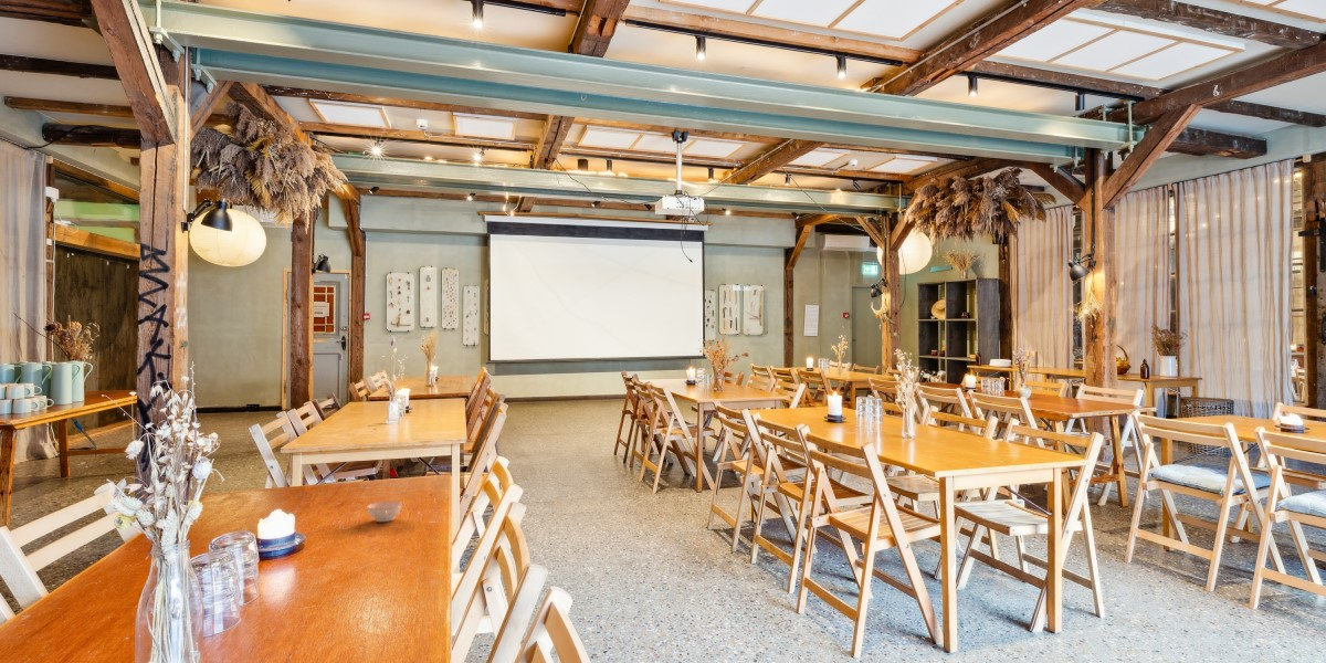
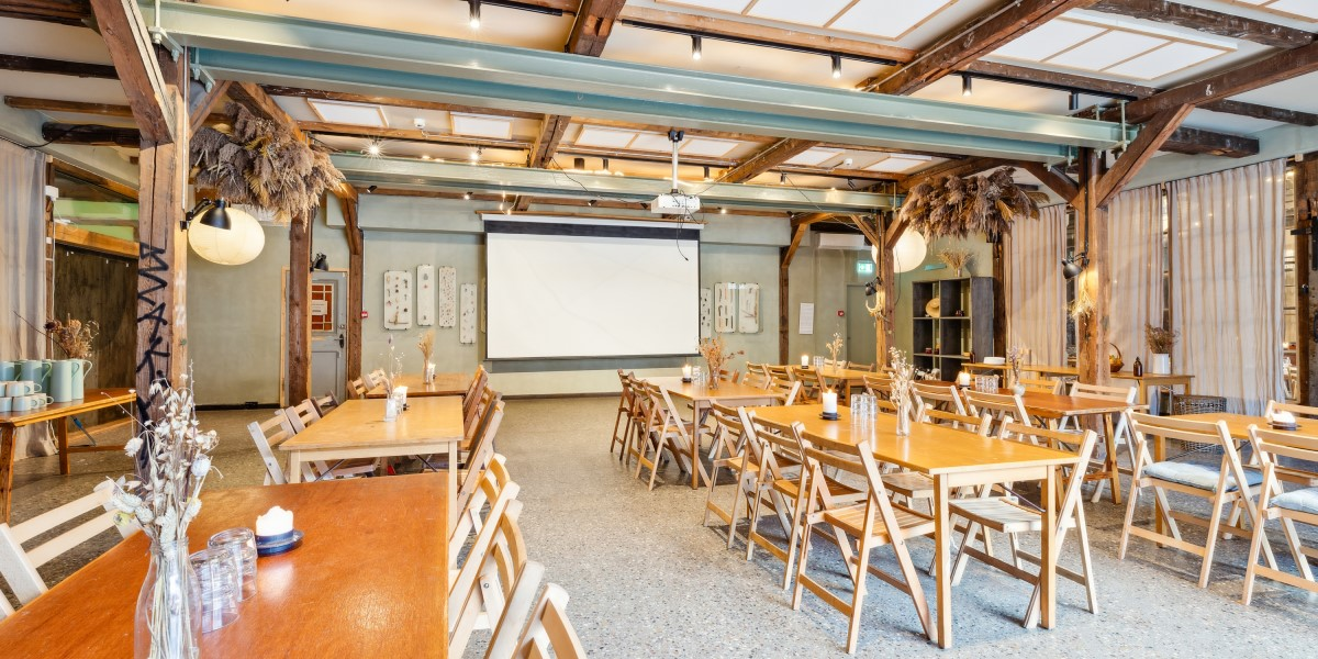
- teacup (385, 513)
